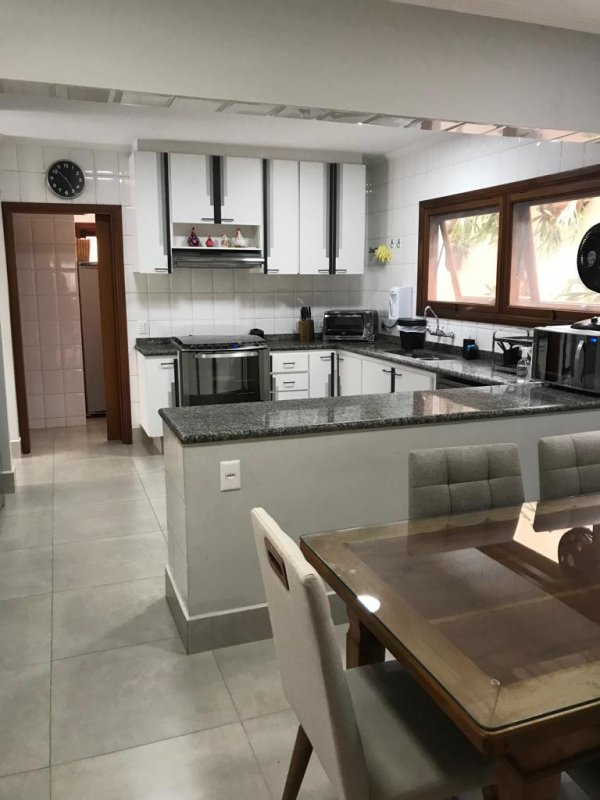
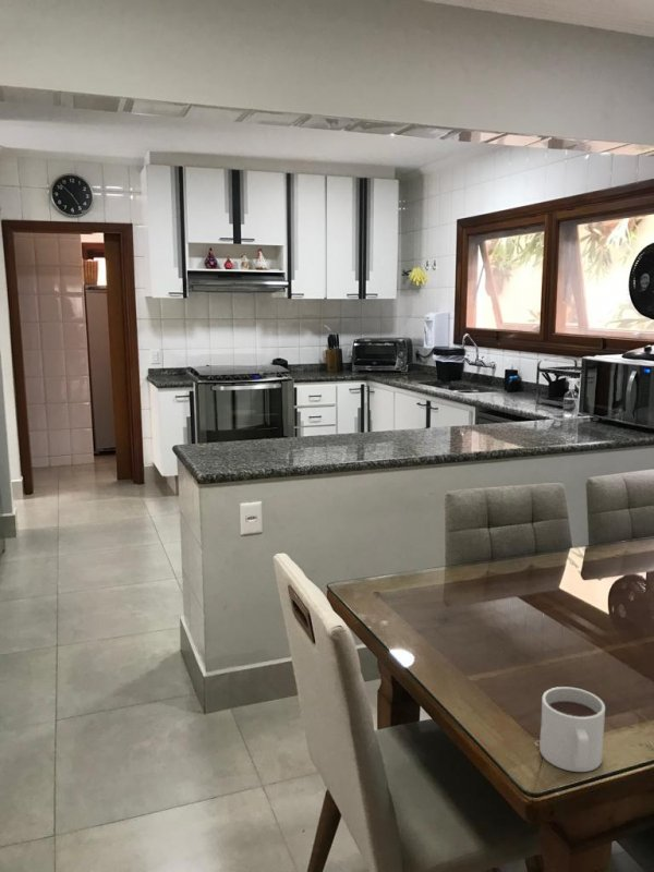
+ mug (576, 731)
